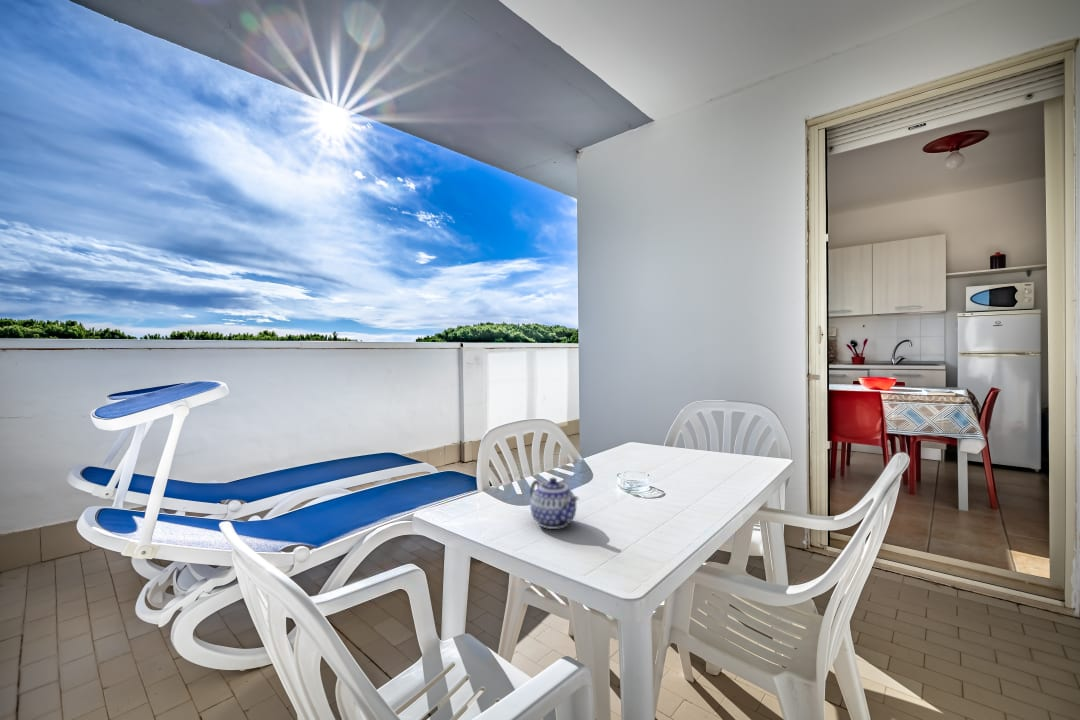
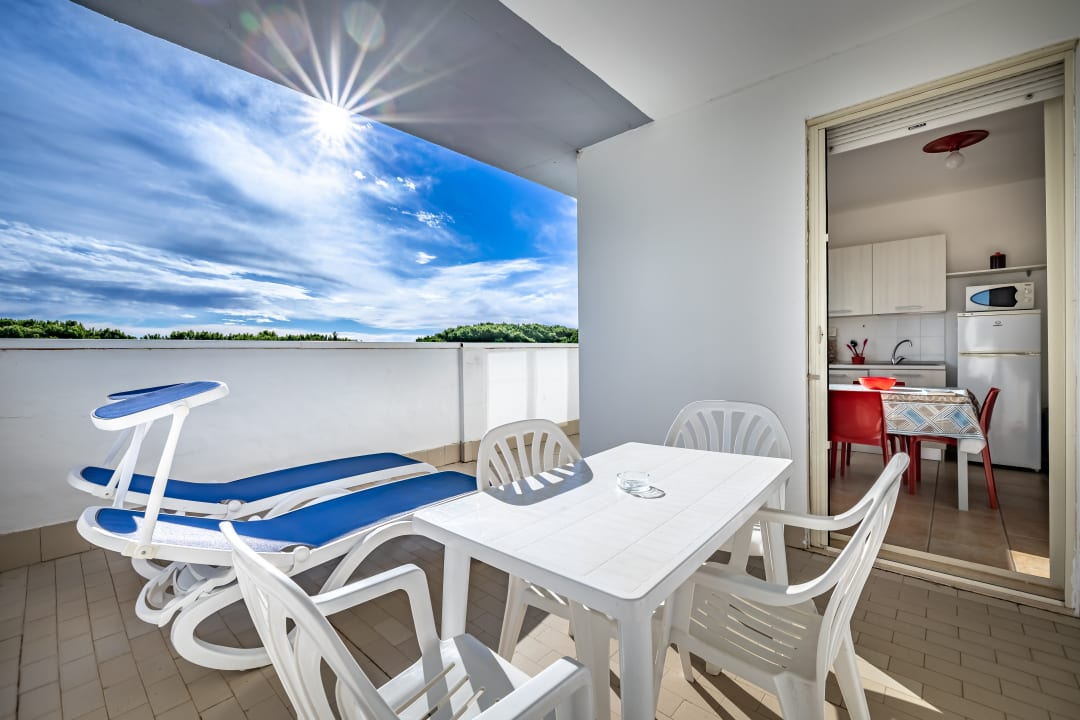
- teapot (553, 500)
